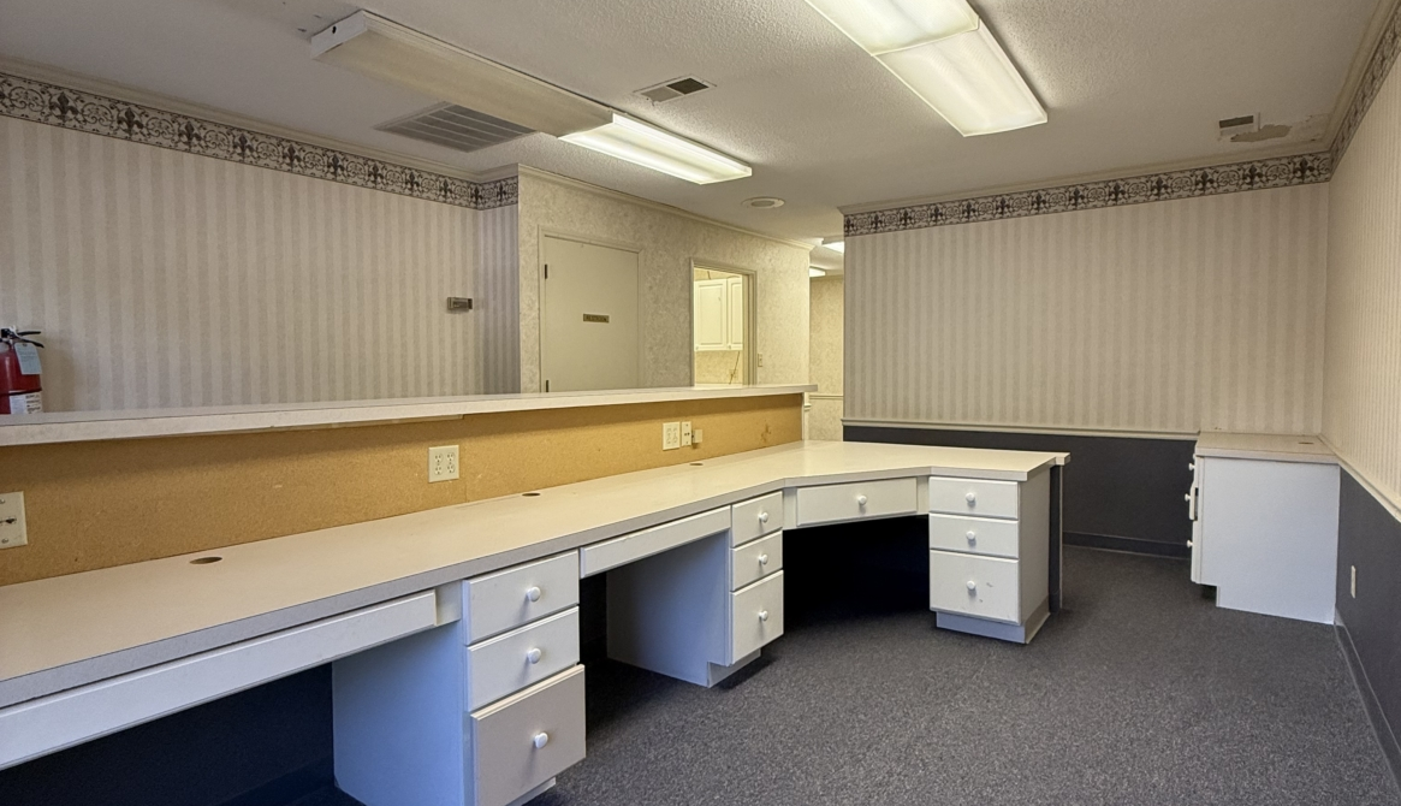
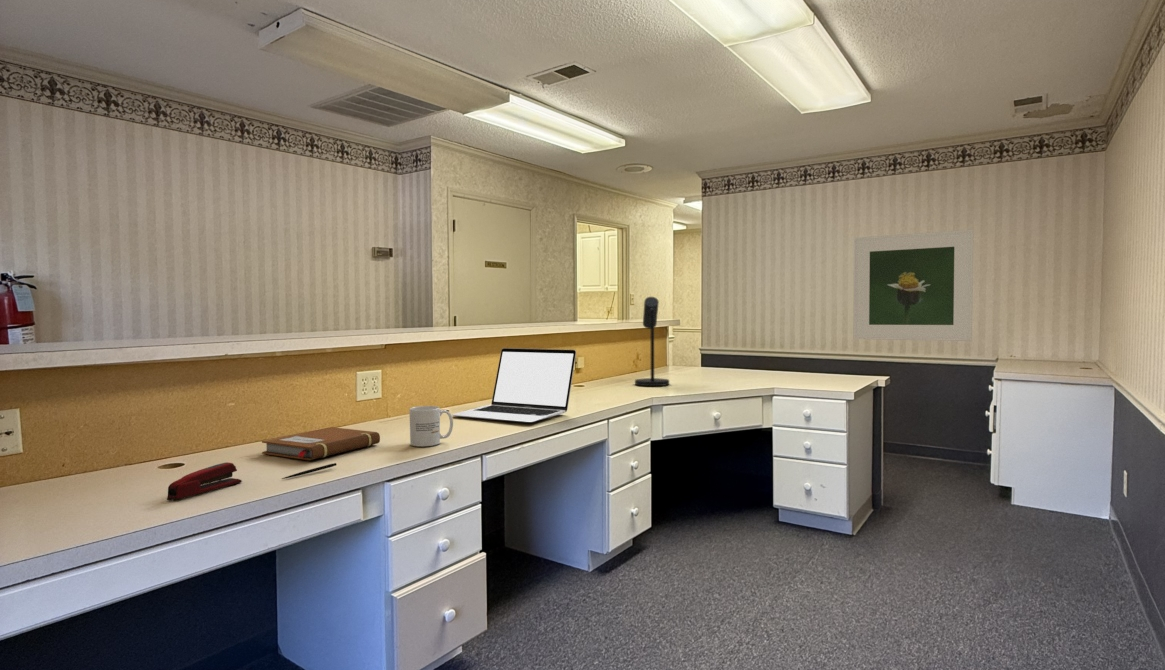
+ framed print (910, 287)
+ mug (429, 425)
+ desk lamp (651, 339)
+ laptop (515, 382)
+ pen (309, 470)
+ notebook (321, 443)
+ stapler (205, 479)
